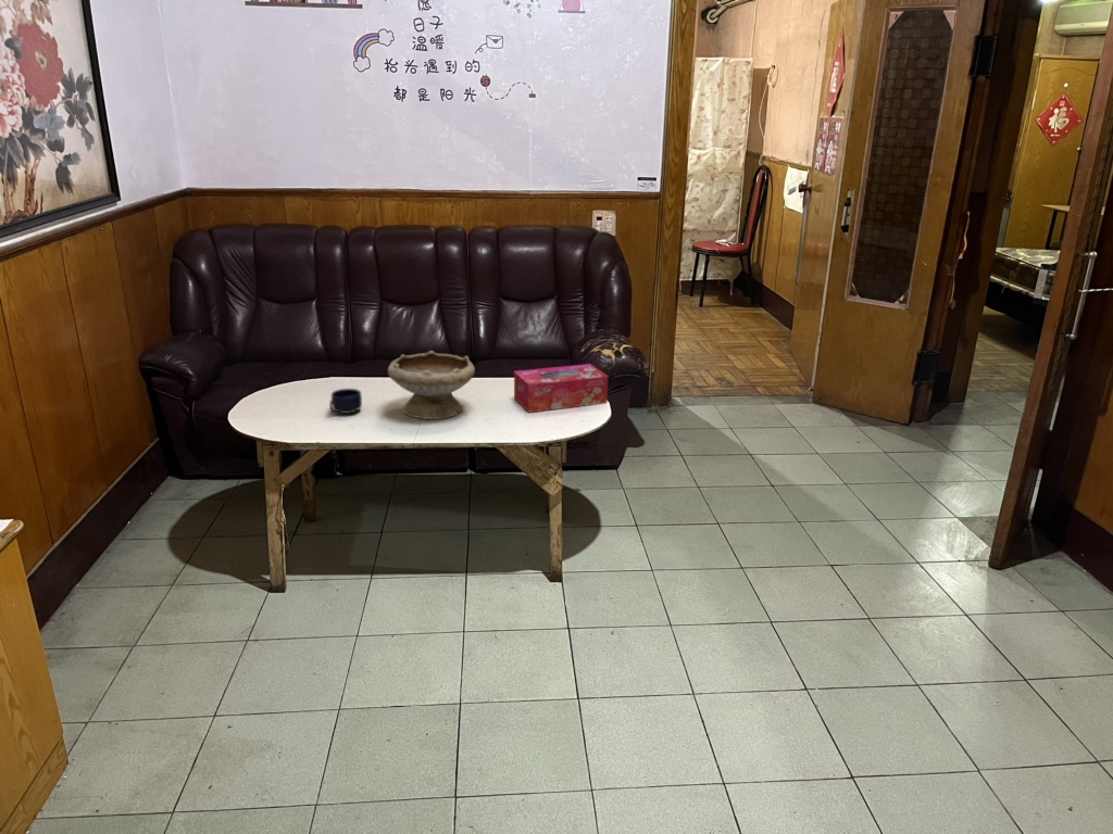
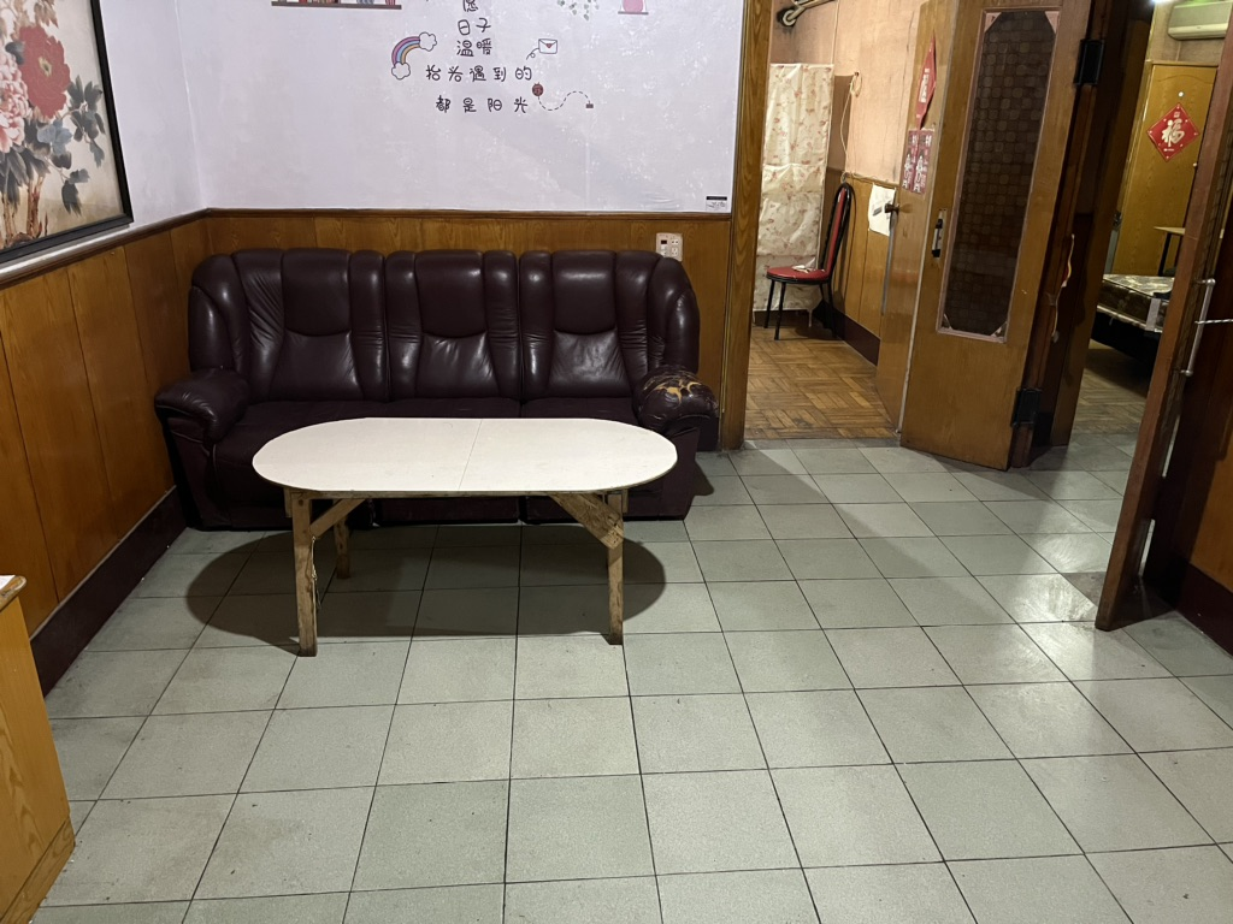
- bowl (432, 384)
- tissue box (560, 387)
- mug (343, 402)
